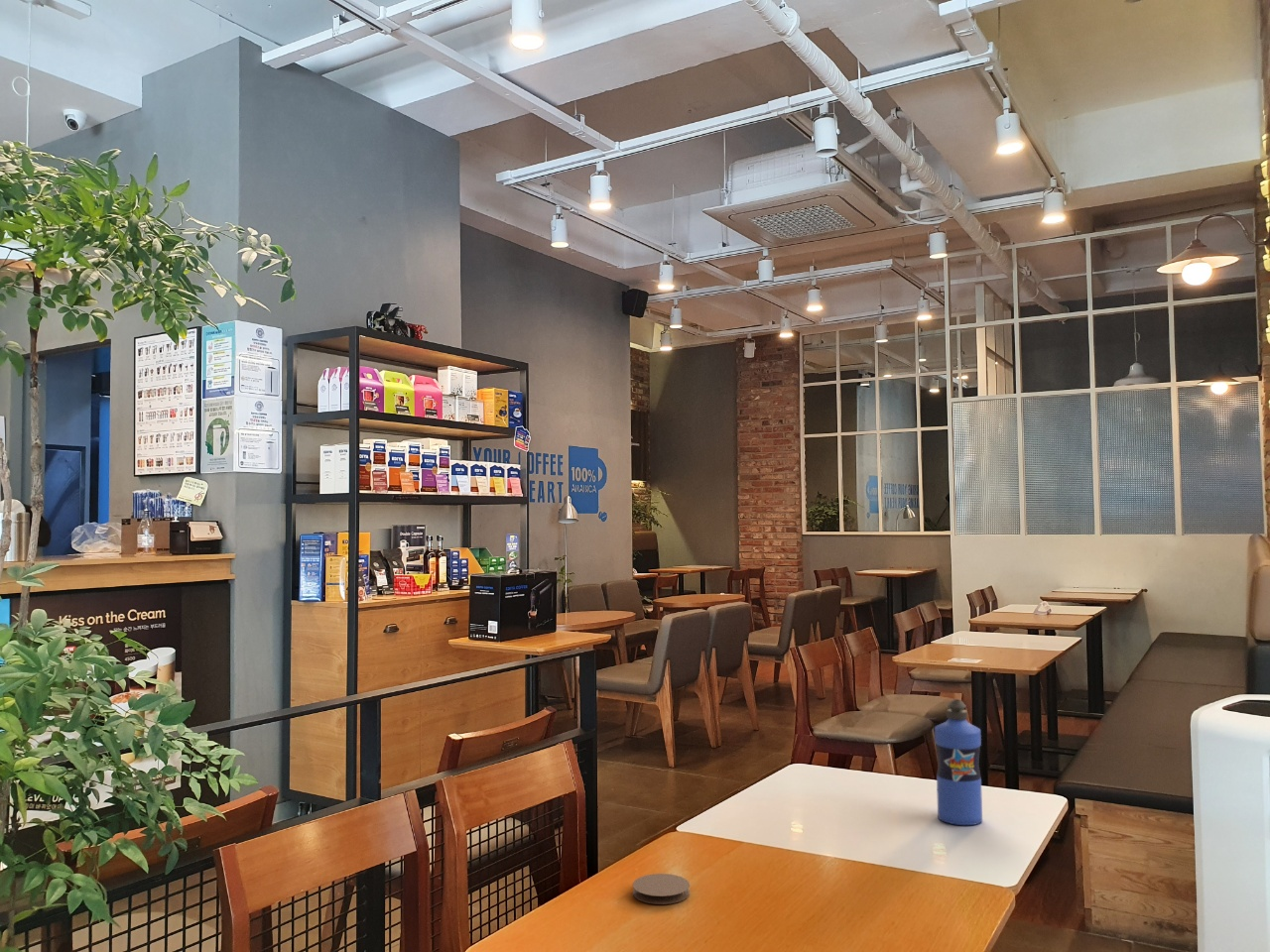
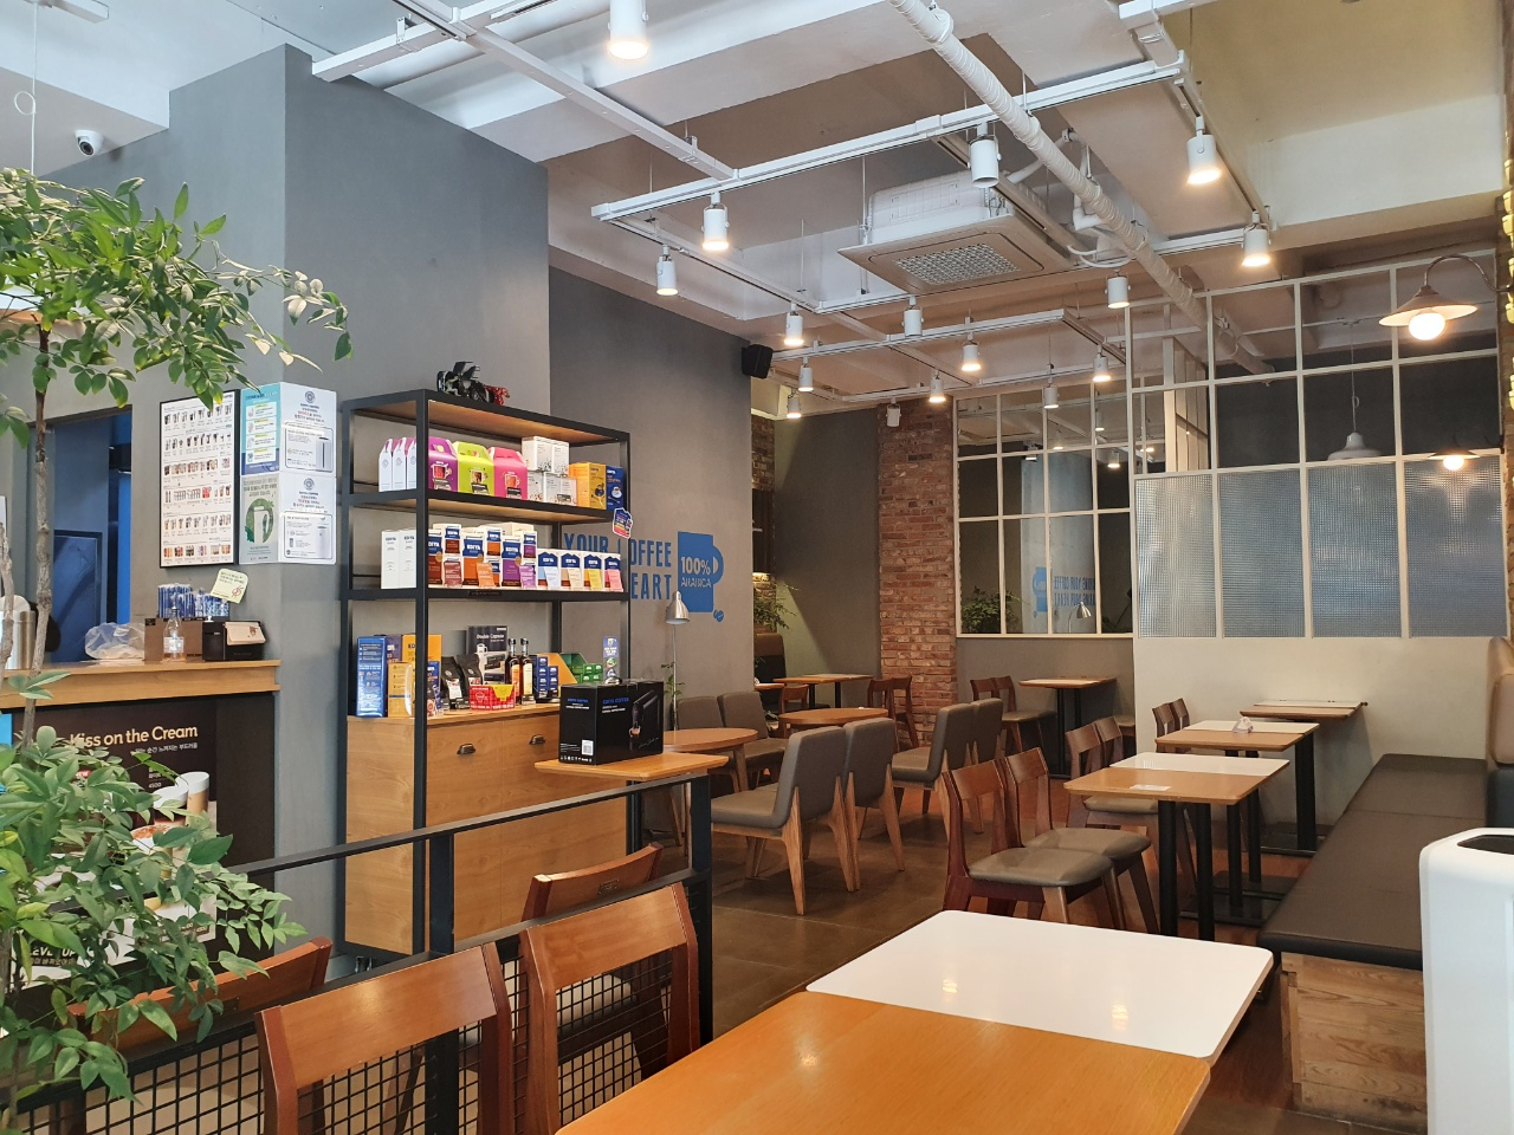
- water bottle (957, 759)
- coaster (661, 888)
